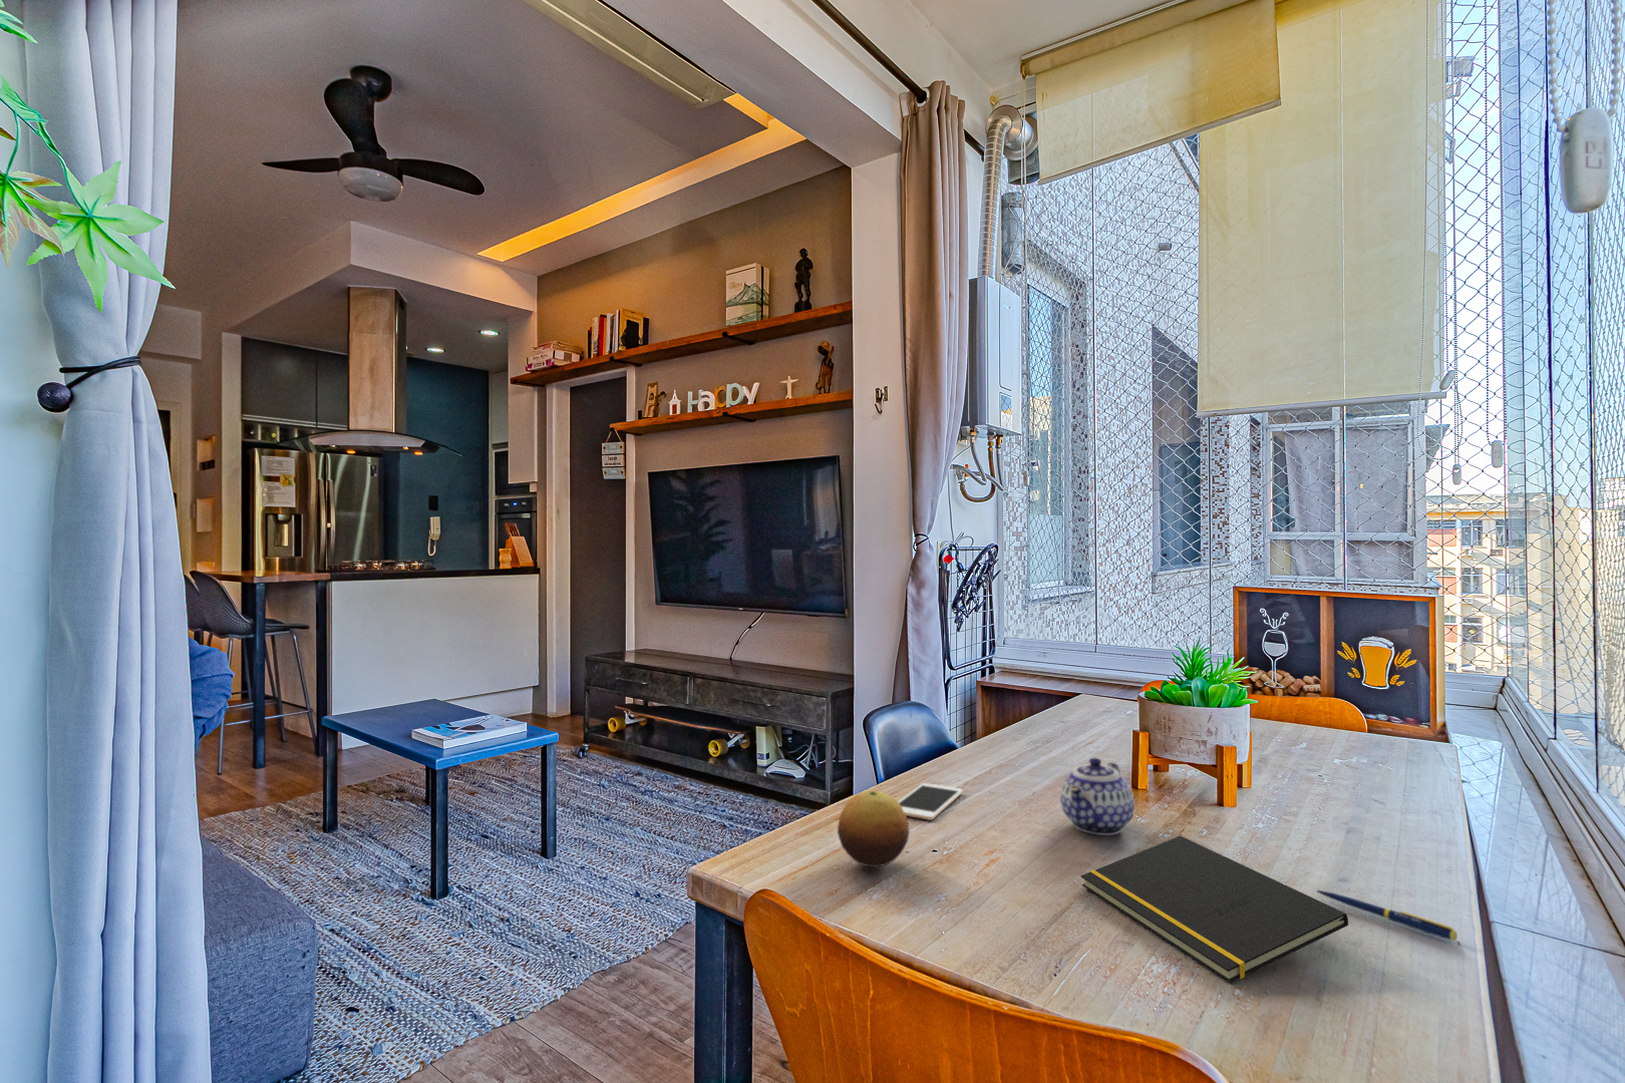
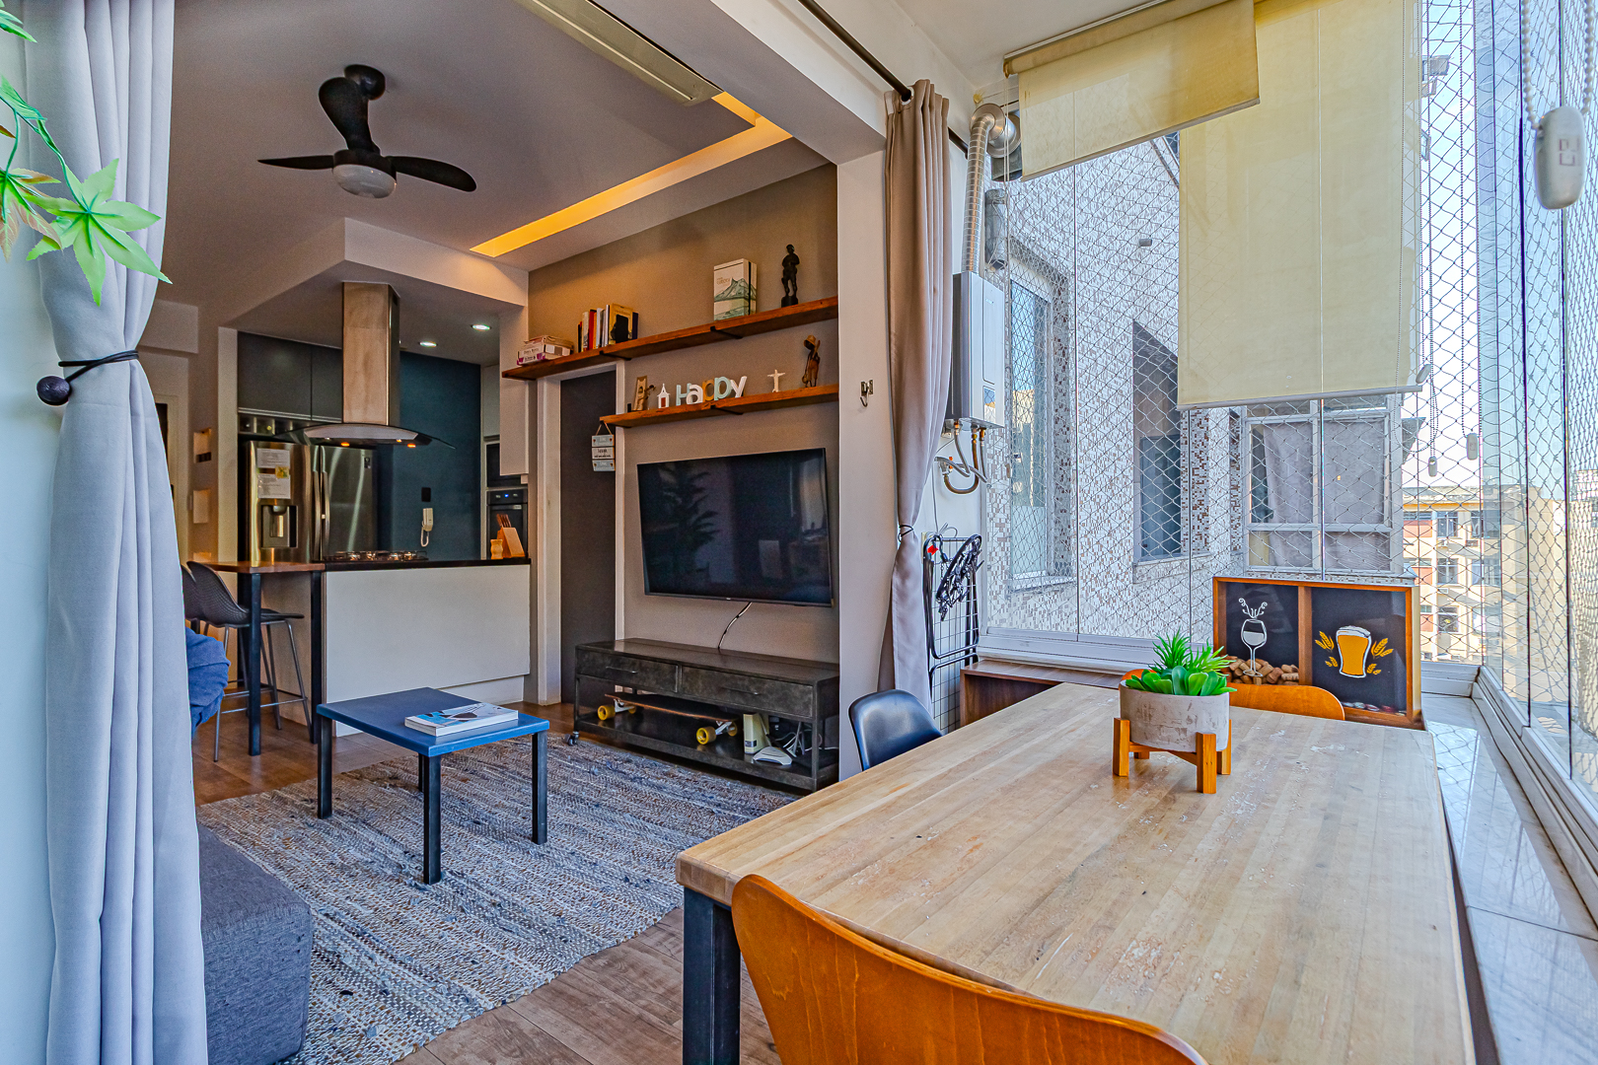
- fruit (873, 827)
- teapot (1097, 792)
- cell phone (927, 800)
- notepad (1202, 898)
- pen (1381, 910)
